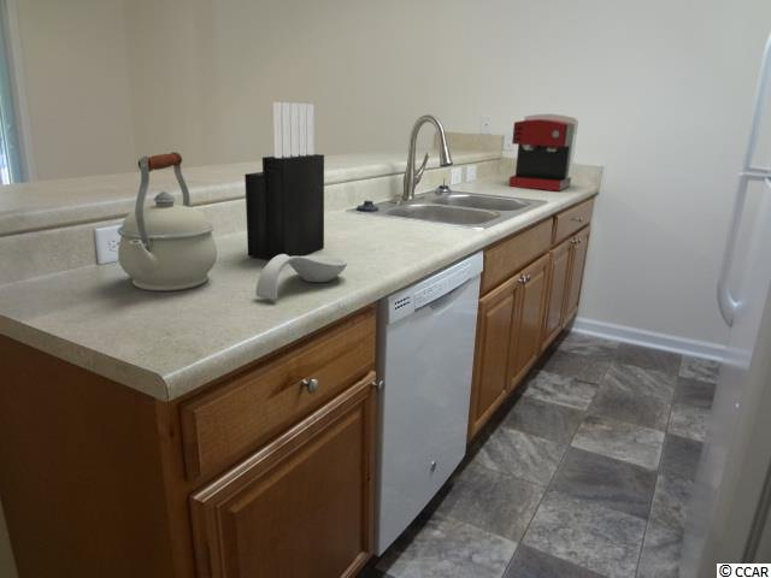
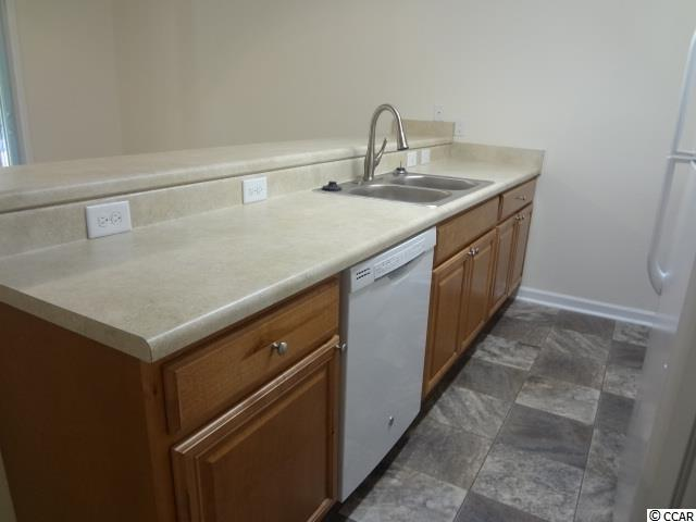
- kettle (163, 220)
- spoon rest (302, 267)
- knife block (282, 179)
- coffee maker (541, 151)
